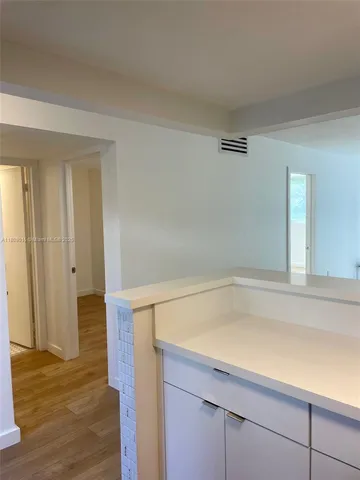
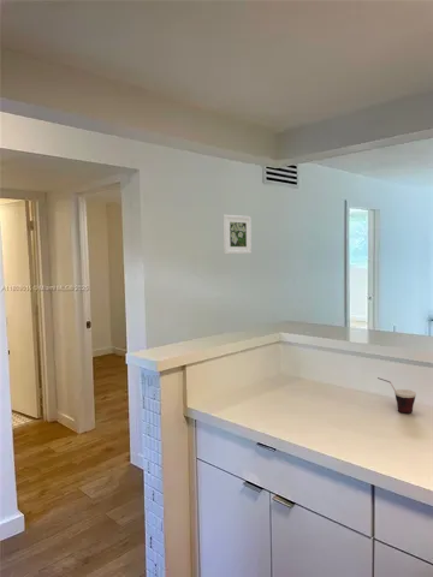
+ cup (396, 394)
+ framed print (237, 234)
